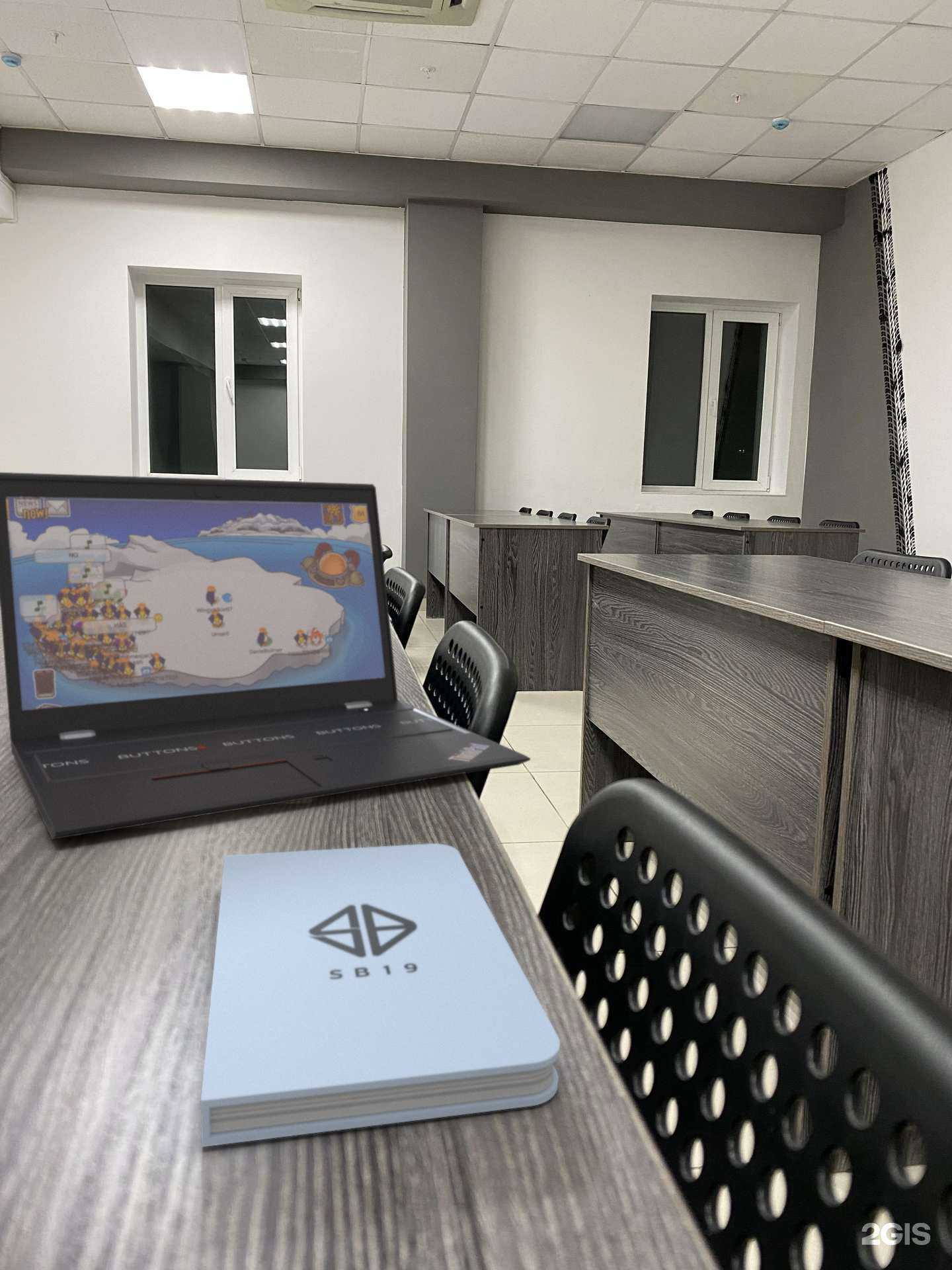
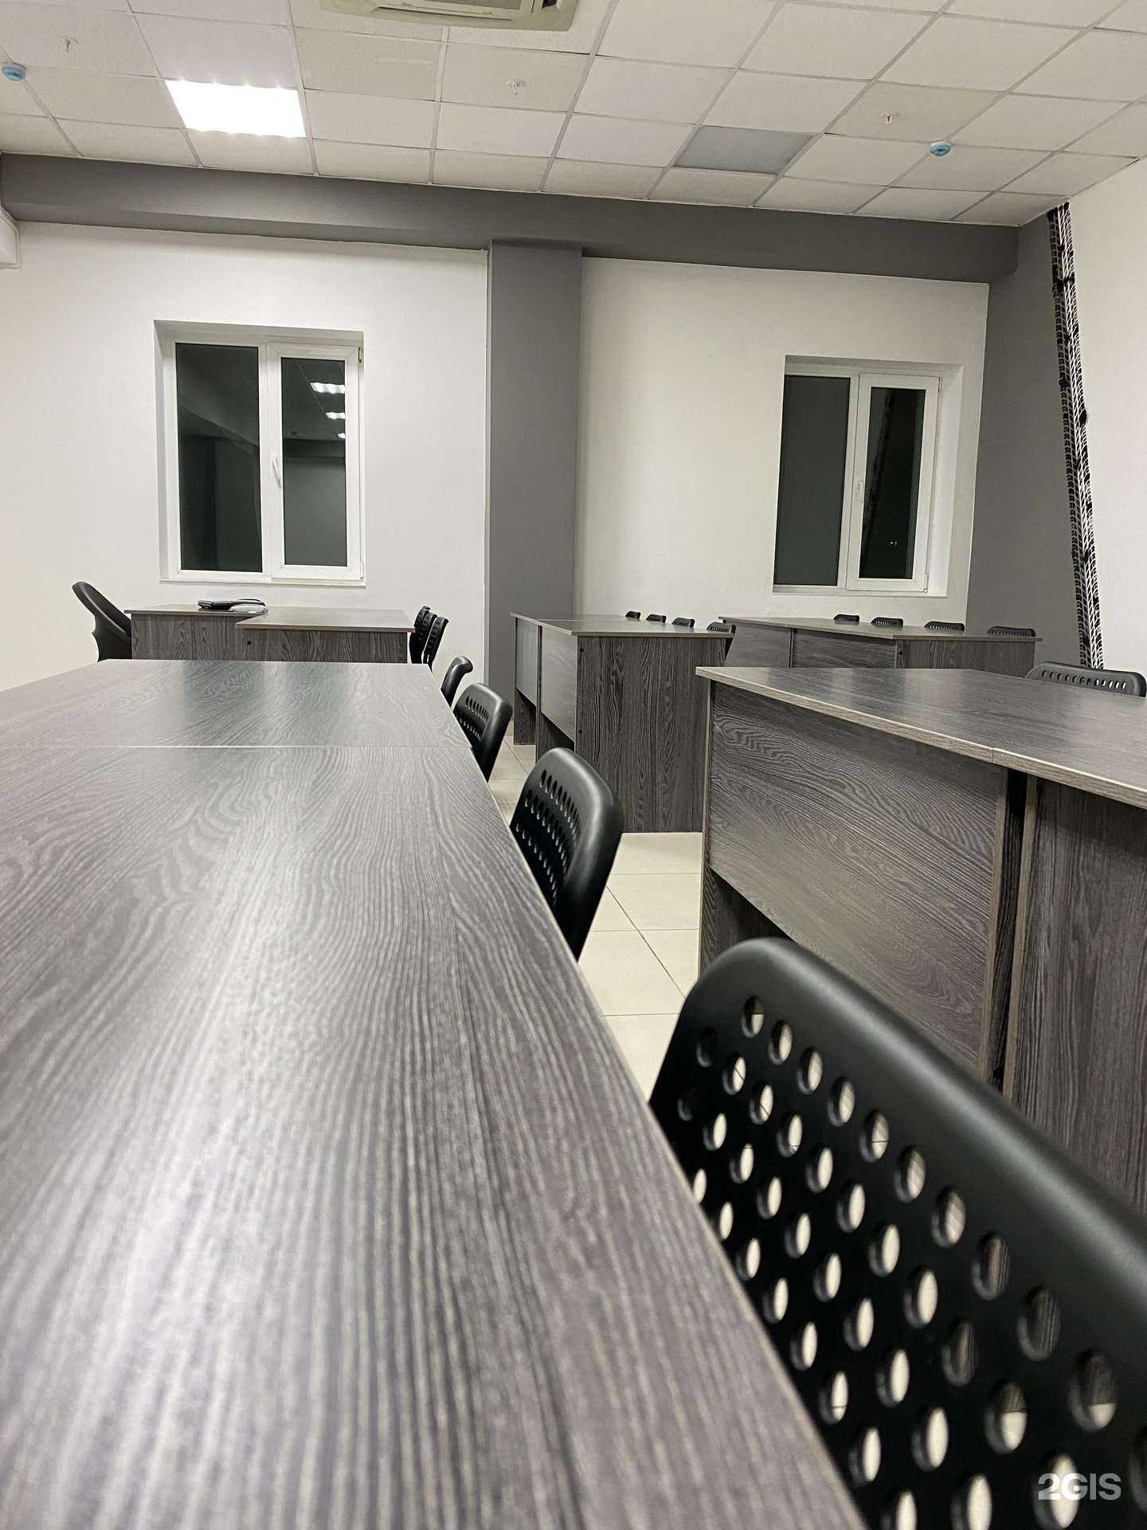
- notepad (361, 953)
- laptop (256, 619)
